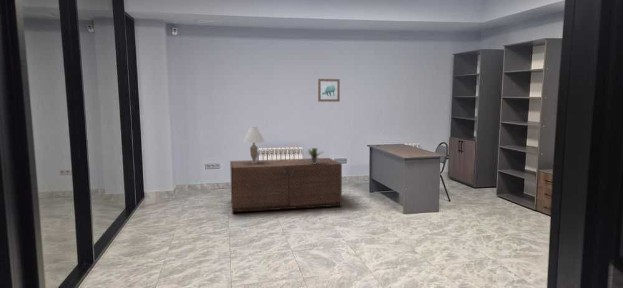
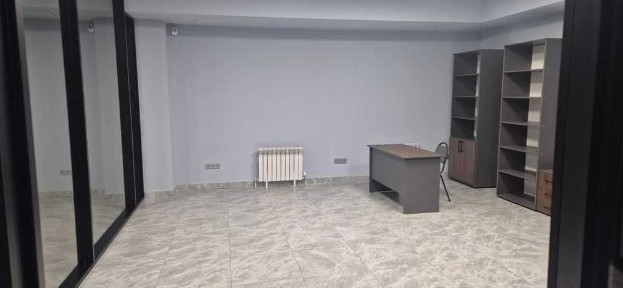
- storage trunk (284, 183)
- table lamp (253, 145)
- potted plant (314, 155)
- wall art (328, 90)
